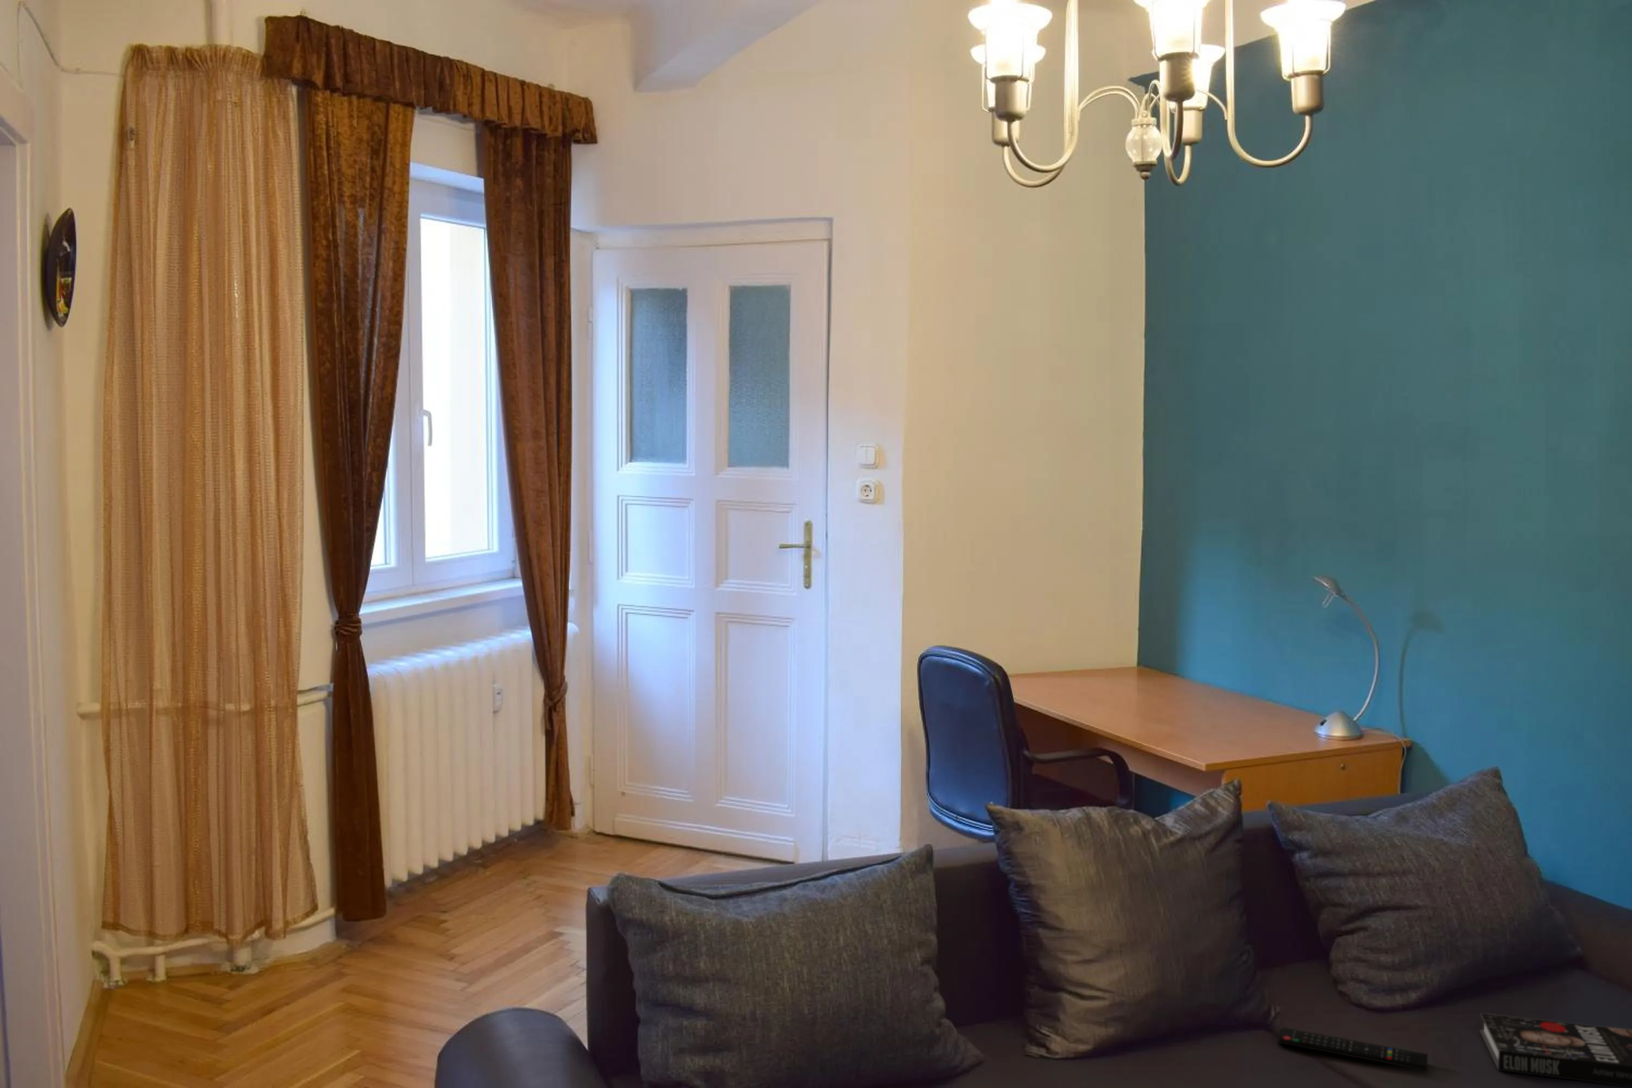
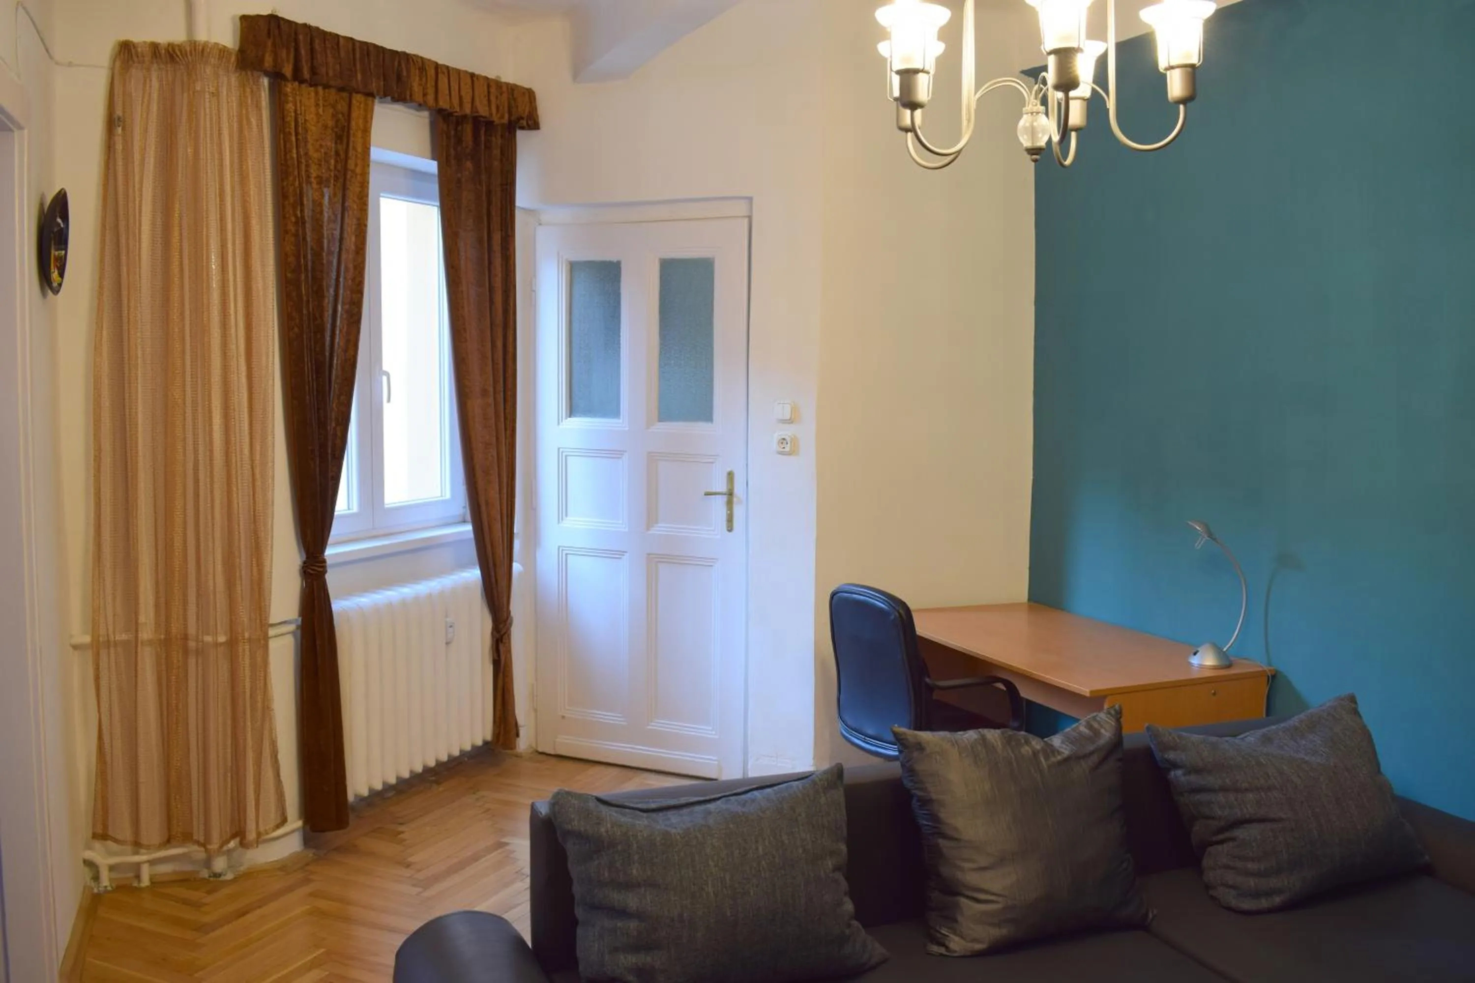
- book (1566, 1050)
- remote control (1350, 1050)
